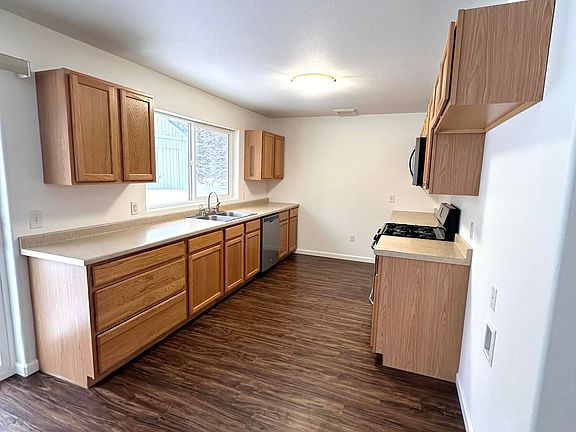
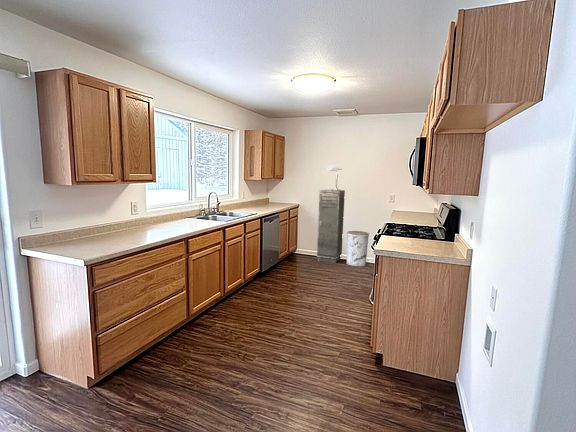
+ lamp (336, 178)
+ storage cabinet (330, 225)
+ trash can (357, 247)
